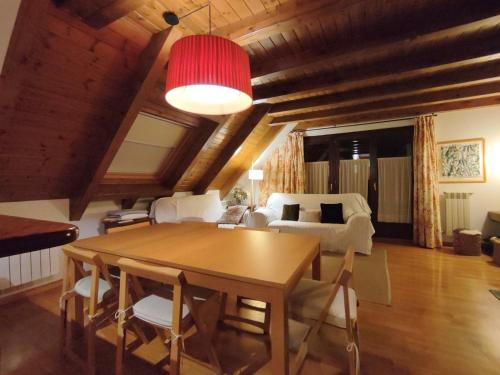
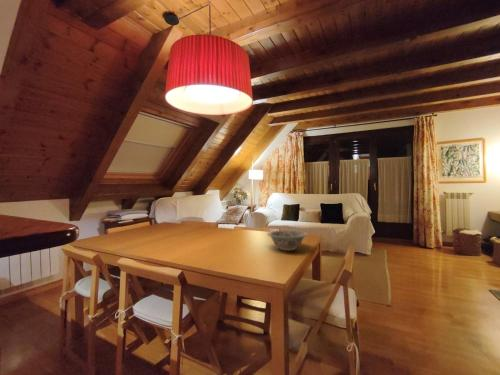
+ bowl (287, 240)
